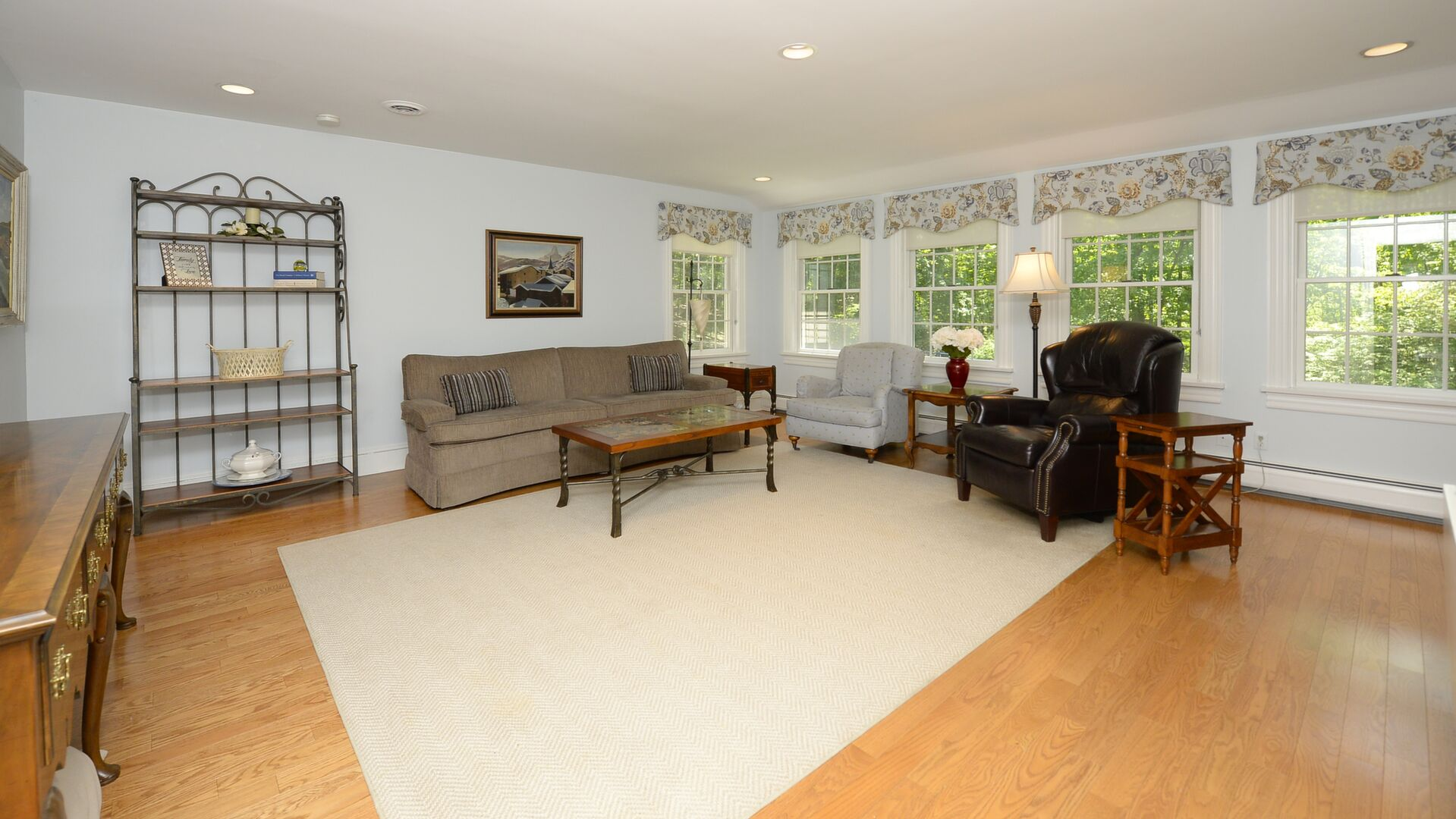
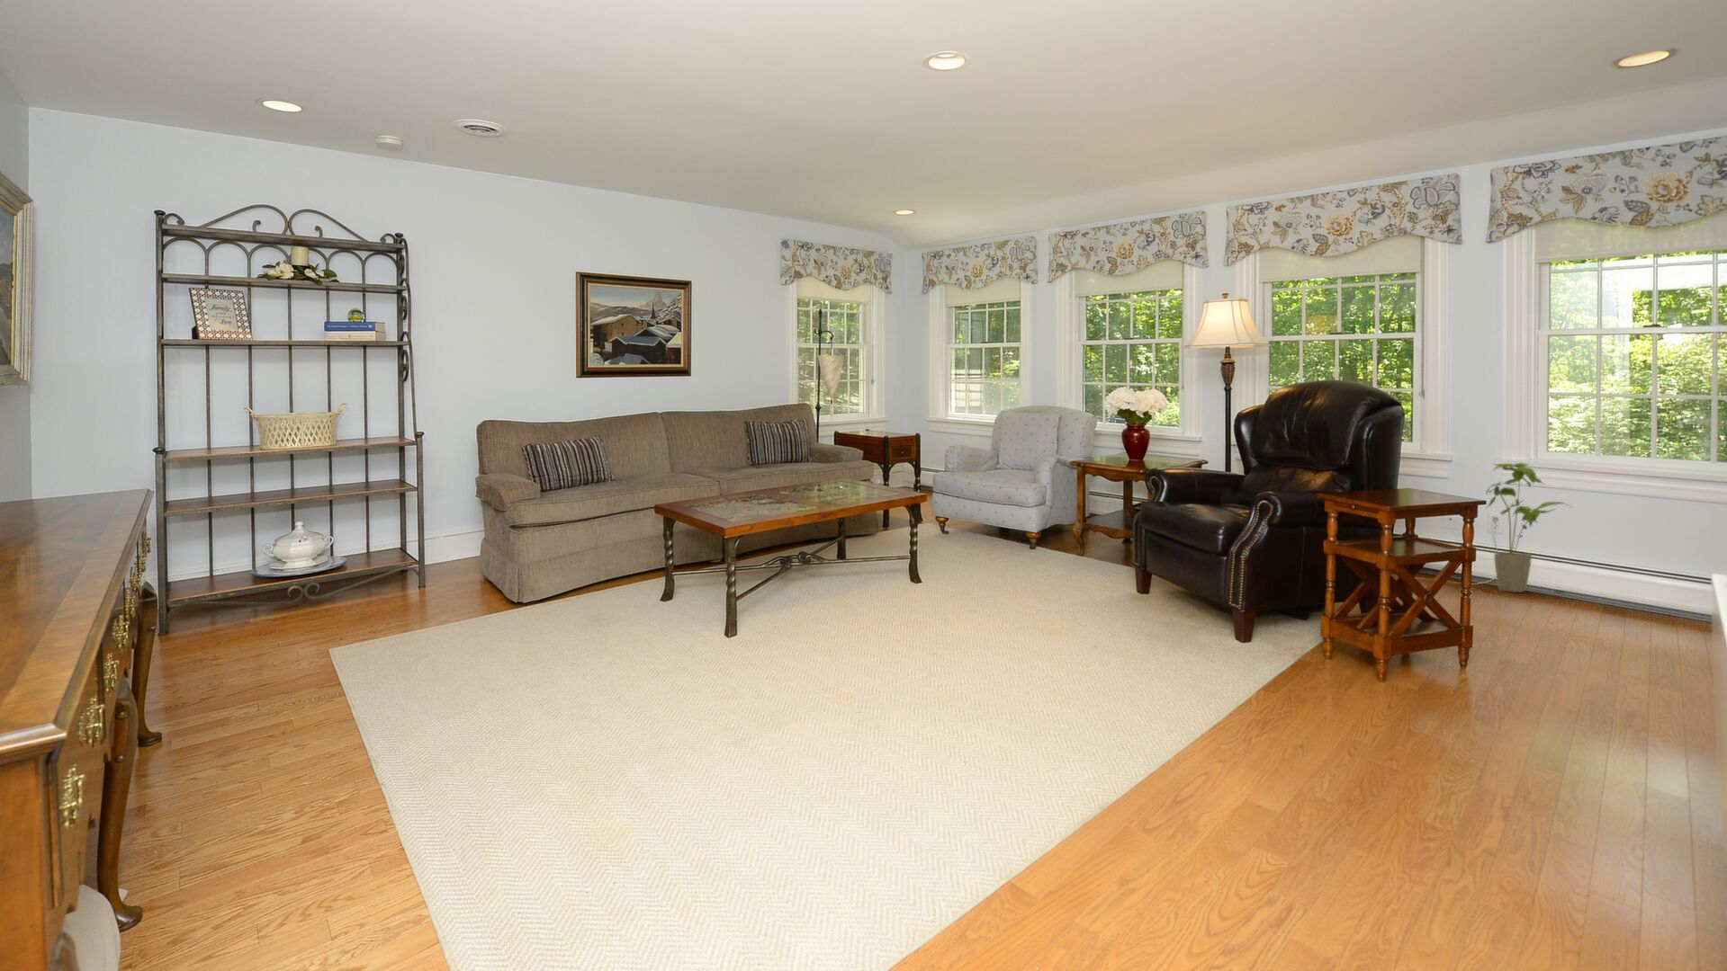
+ house plant (1523, 526)
